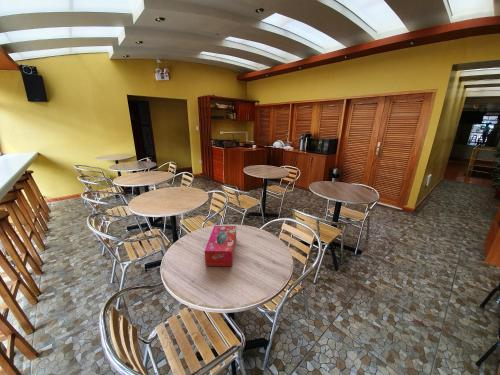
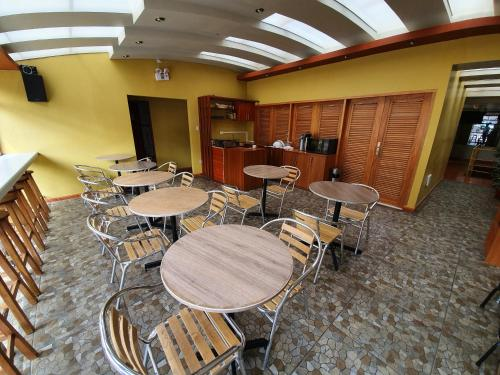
- tissue box (222, 244)
